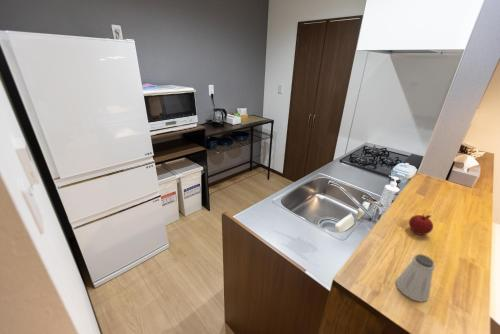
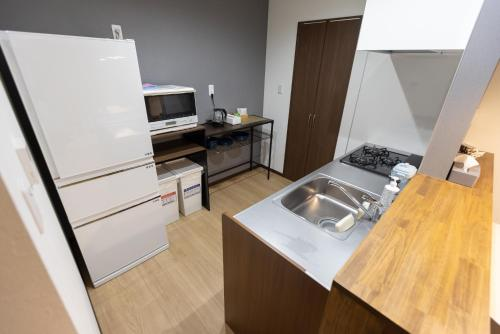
- apple (421, 222)
- saltshaker (418, 274)
